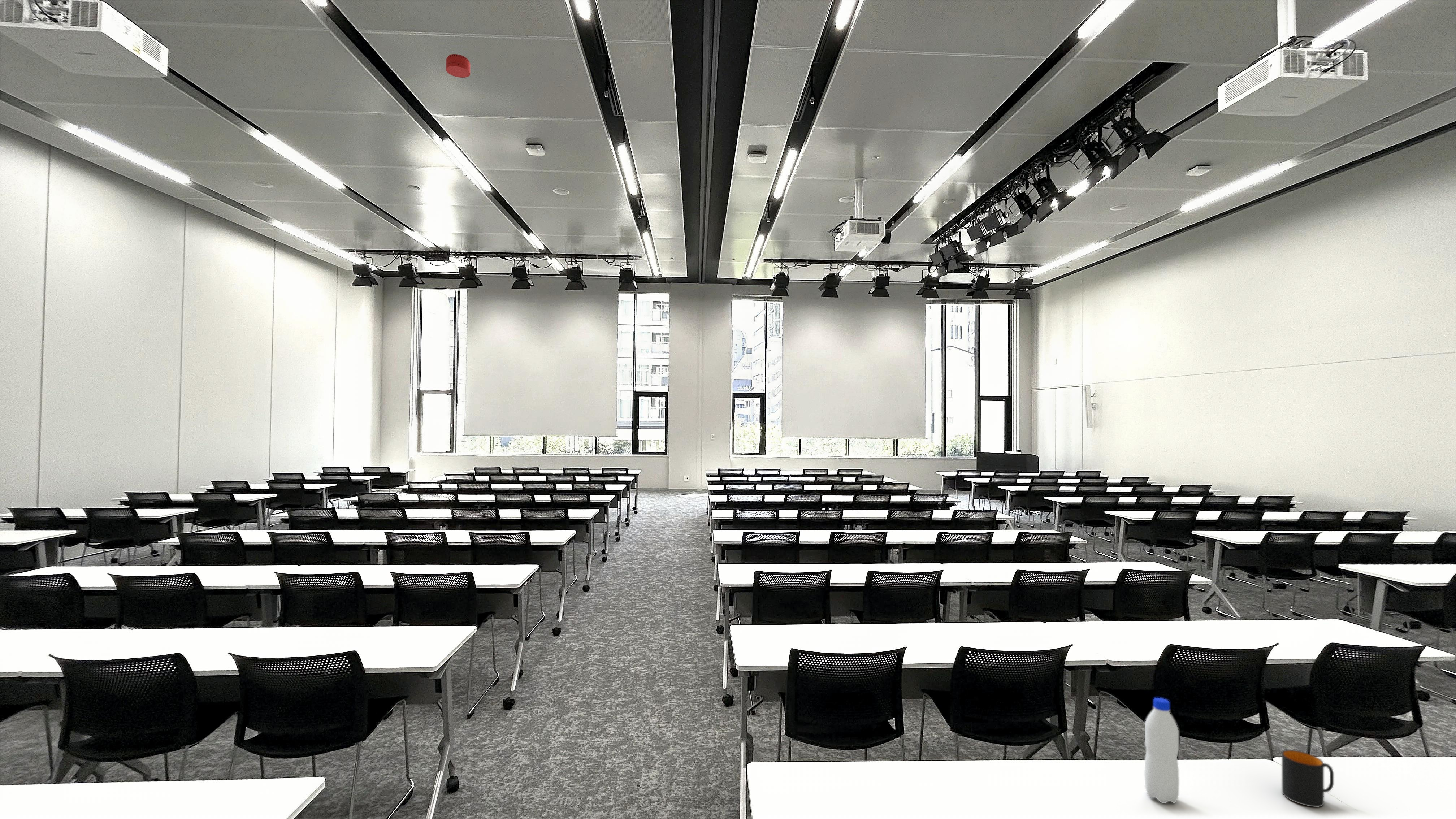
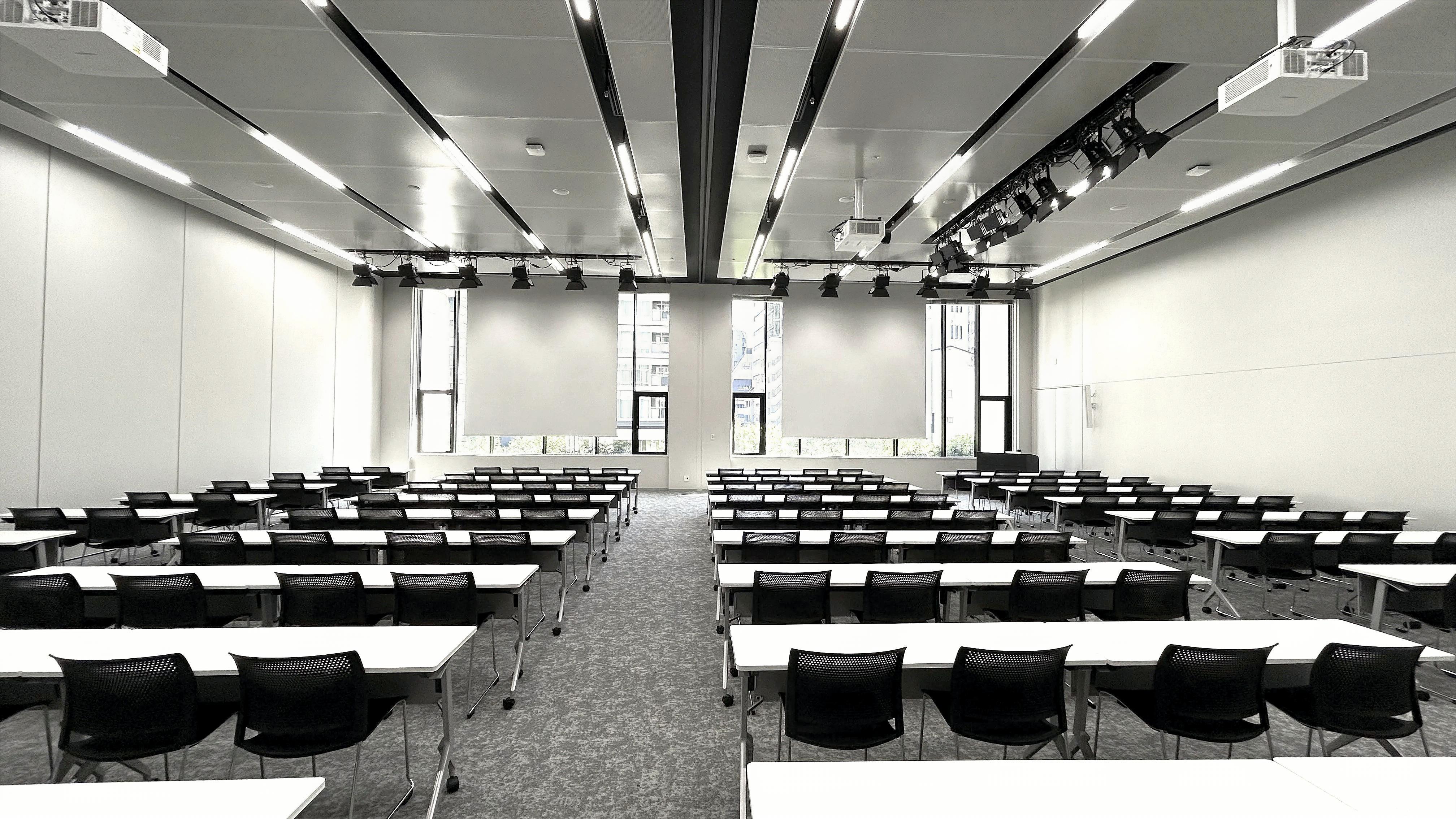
- smoke detector (458, 65)
- water bottle (1161, 749)
- mug (1310, 778)
